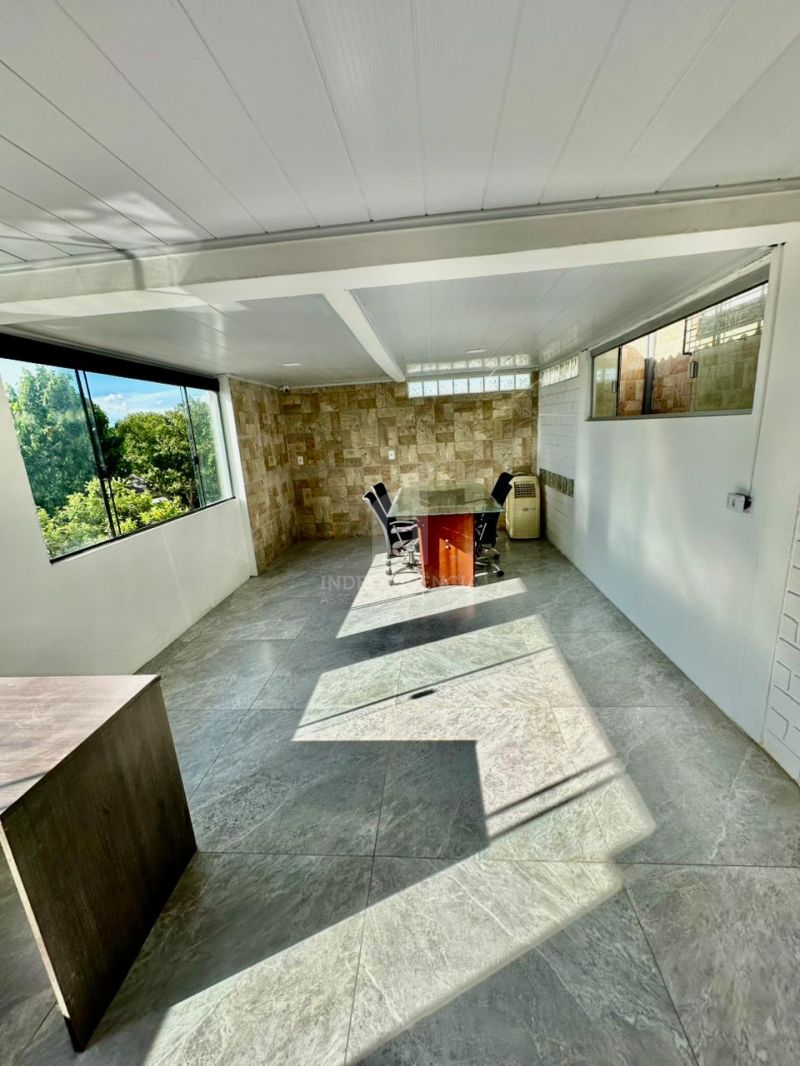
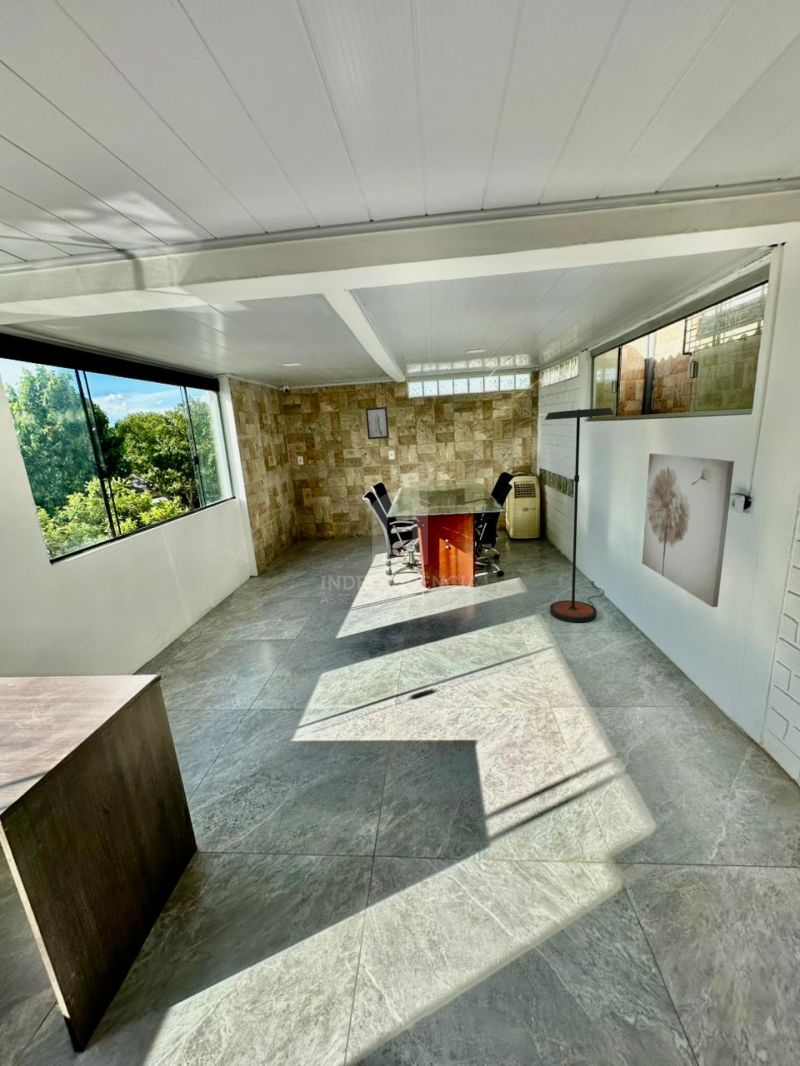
+ wall art (679, 521)
+ wall art (377, 423)
+ floor lamp (576, 511)
